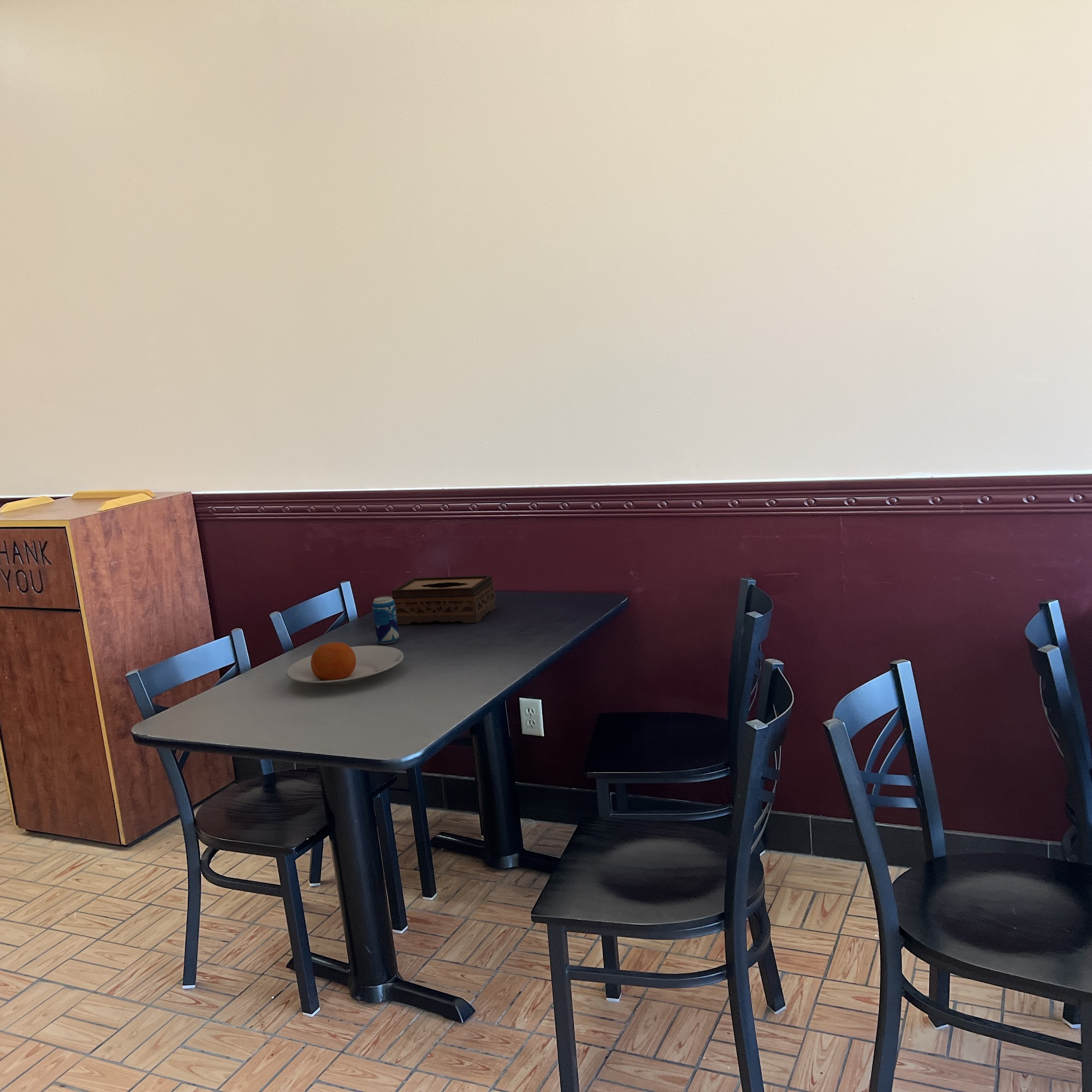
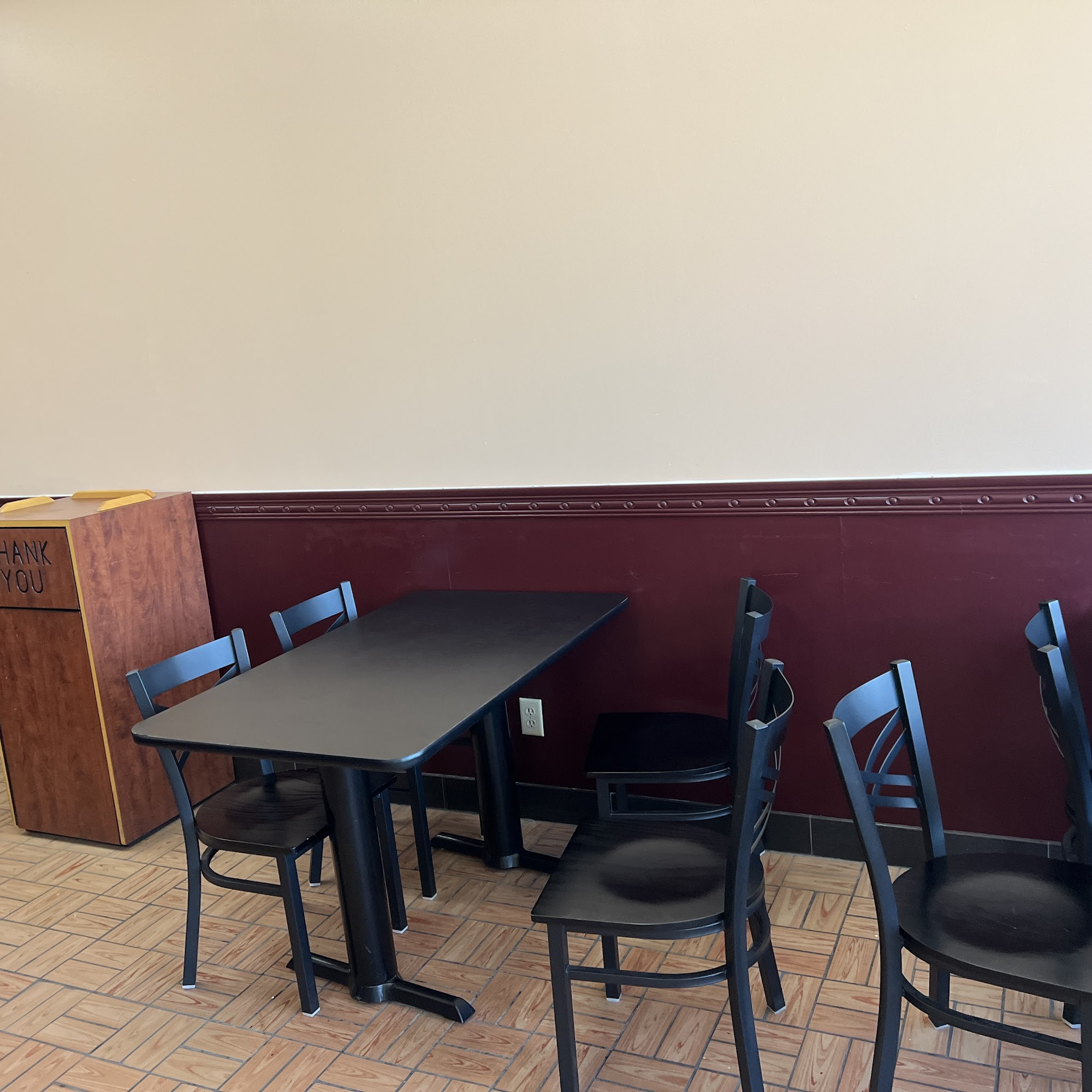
- plate (345, 658)
- beverage can (385, 620)
- tissue box (444, 600)
